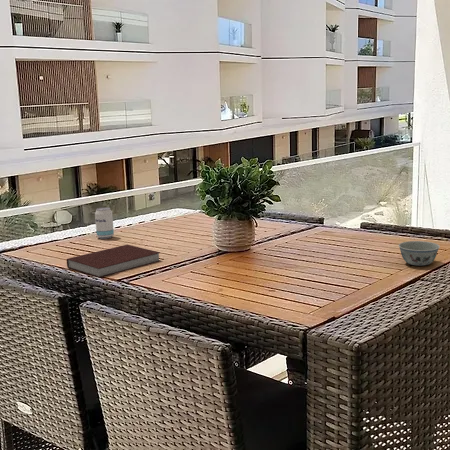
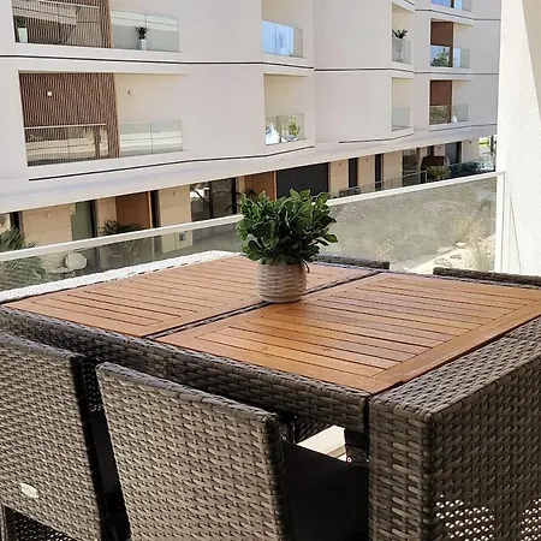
- beverage can (104, 223)
- notebook (114, 259)
- bowl (418, 254)
